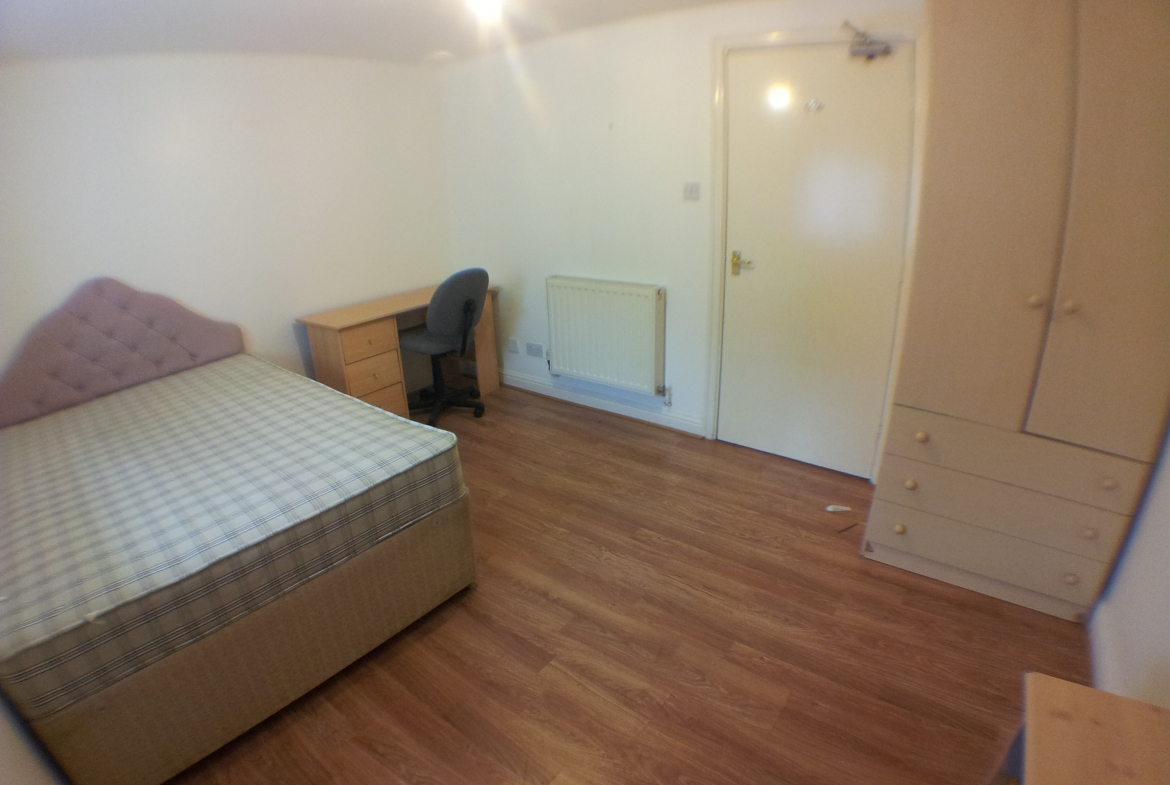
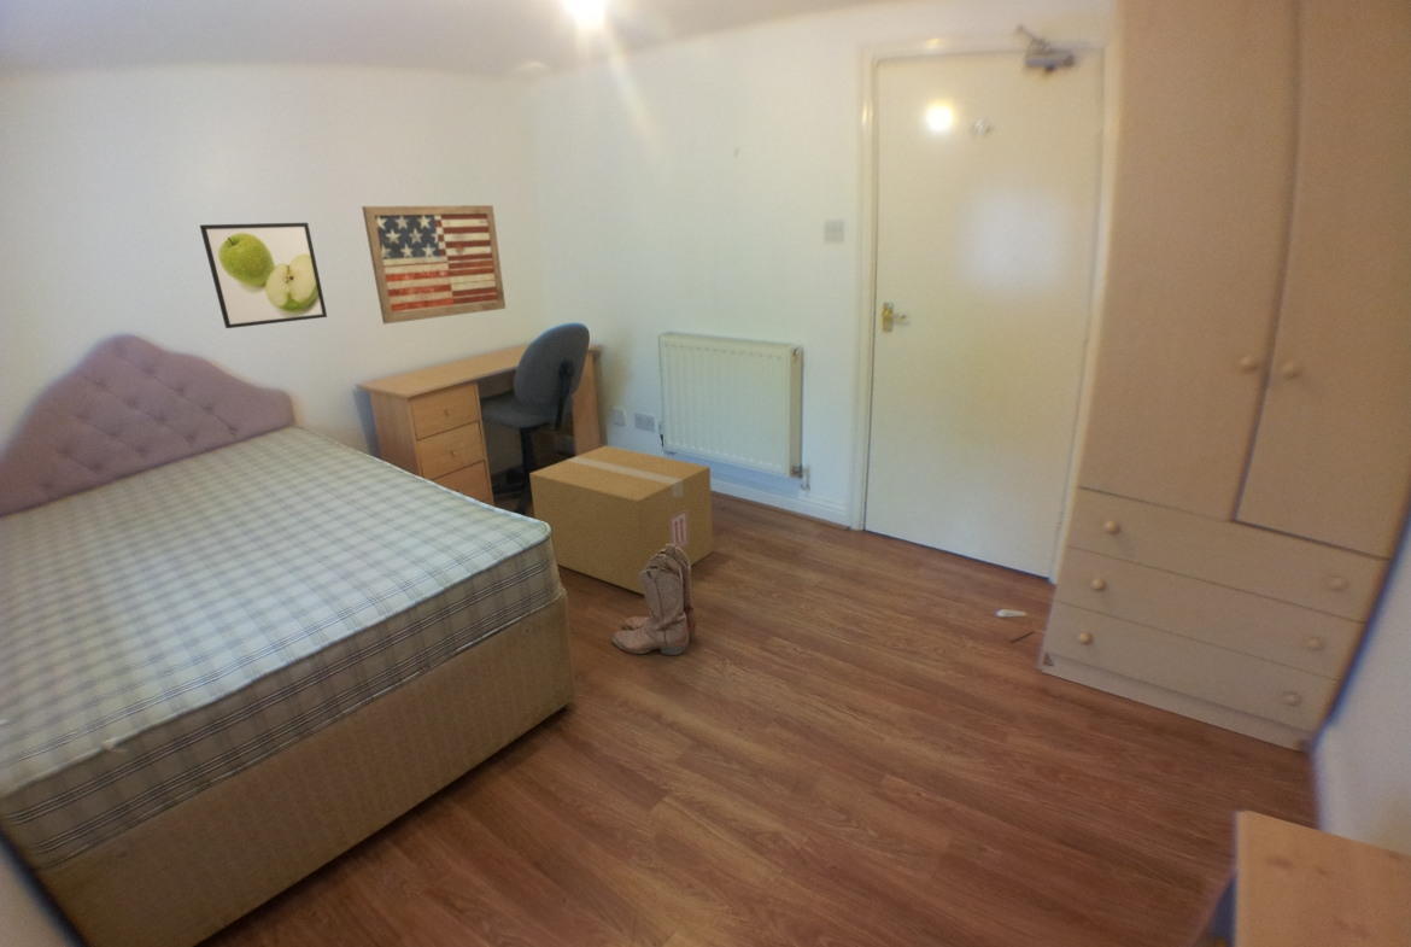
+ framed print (268, 274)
+ wall art (440, 262)
+ cardboard box (622, 513)
+ boots (650, 596)
